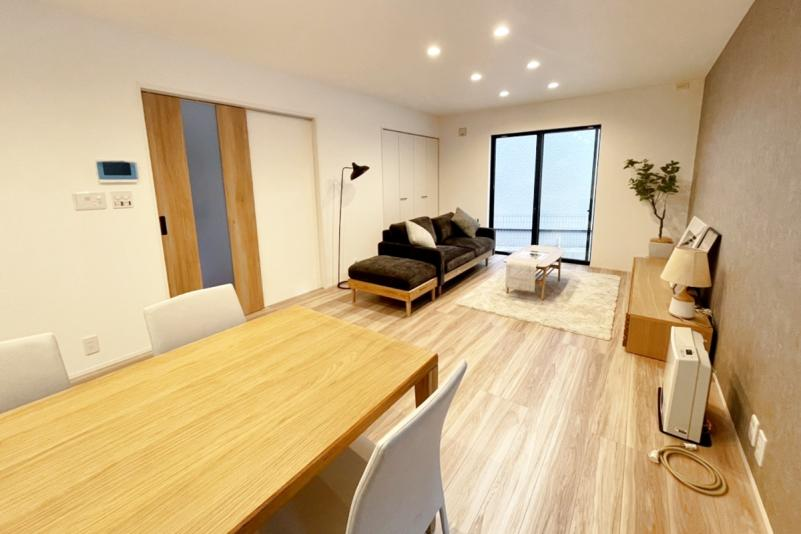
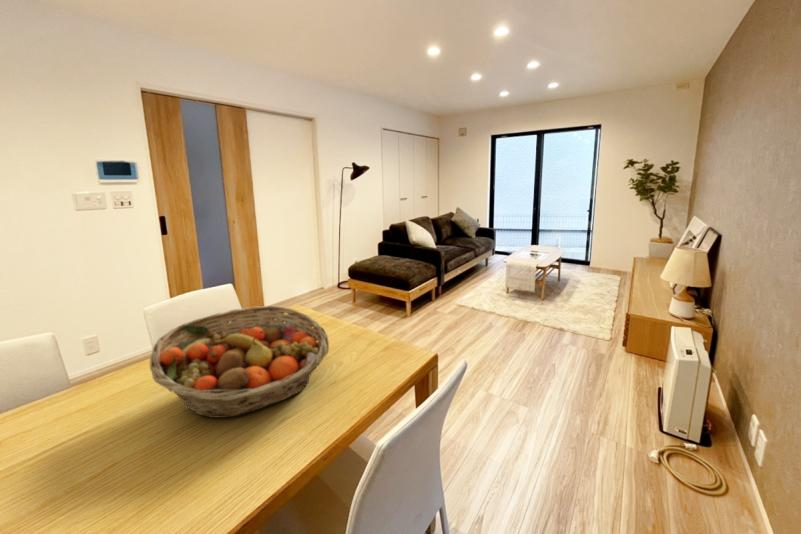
+ fruit basket (248, 355)
